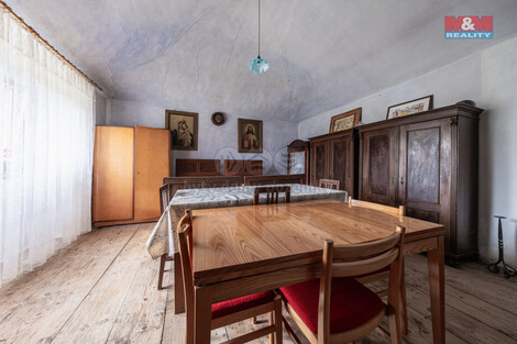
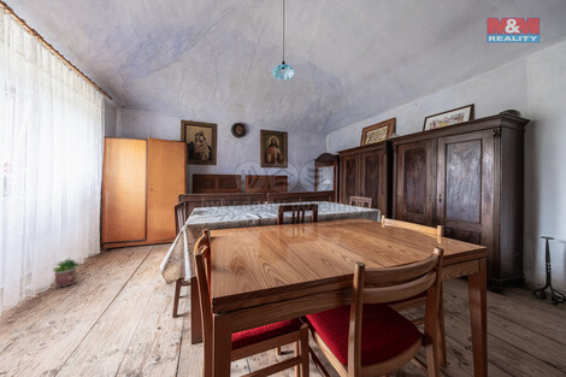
+ potted plant (64, 271)
